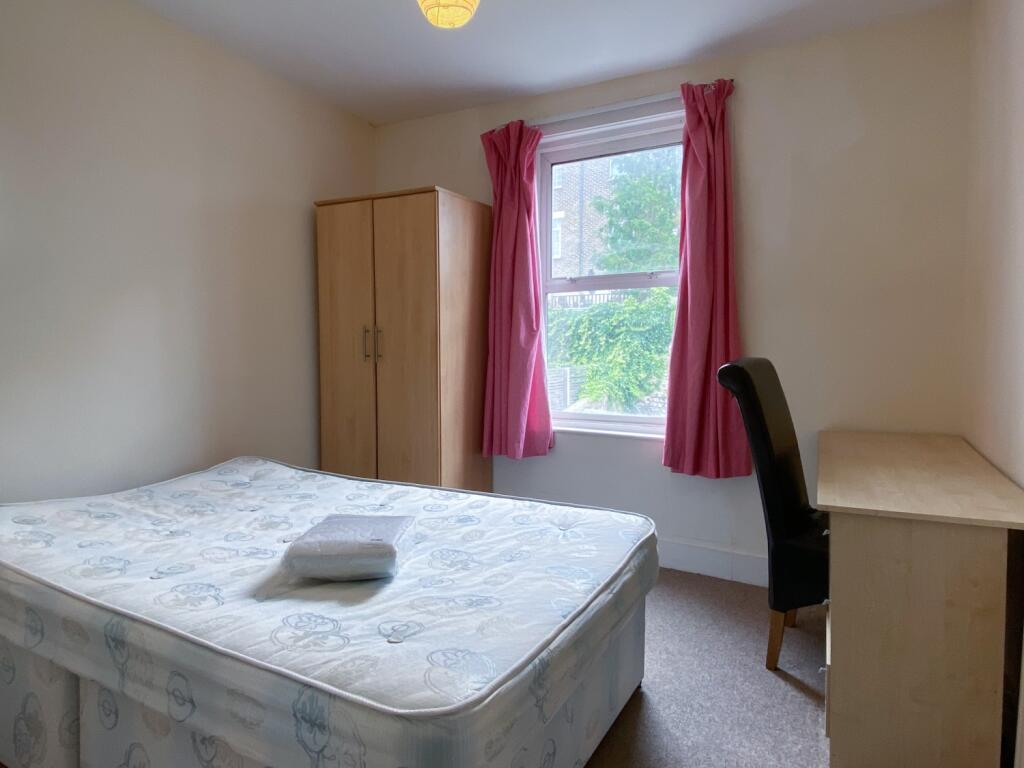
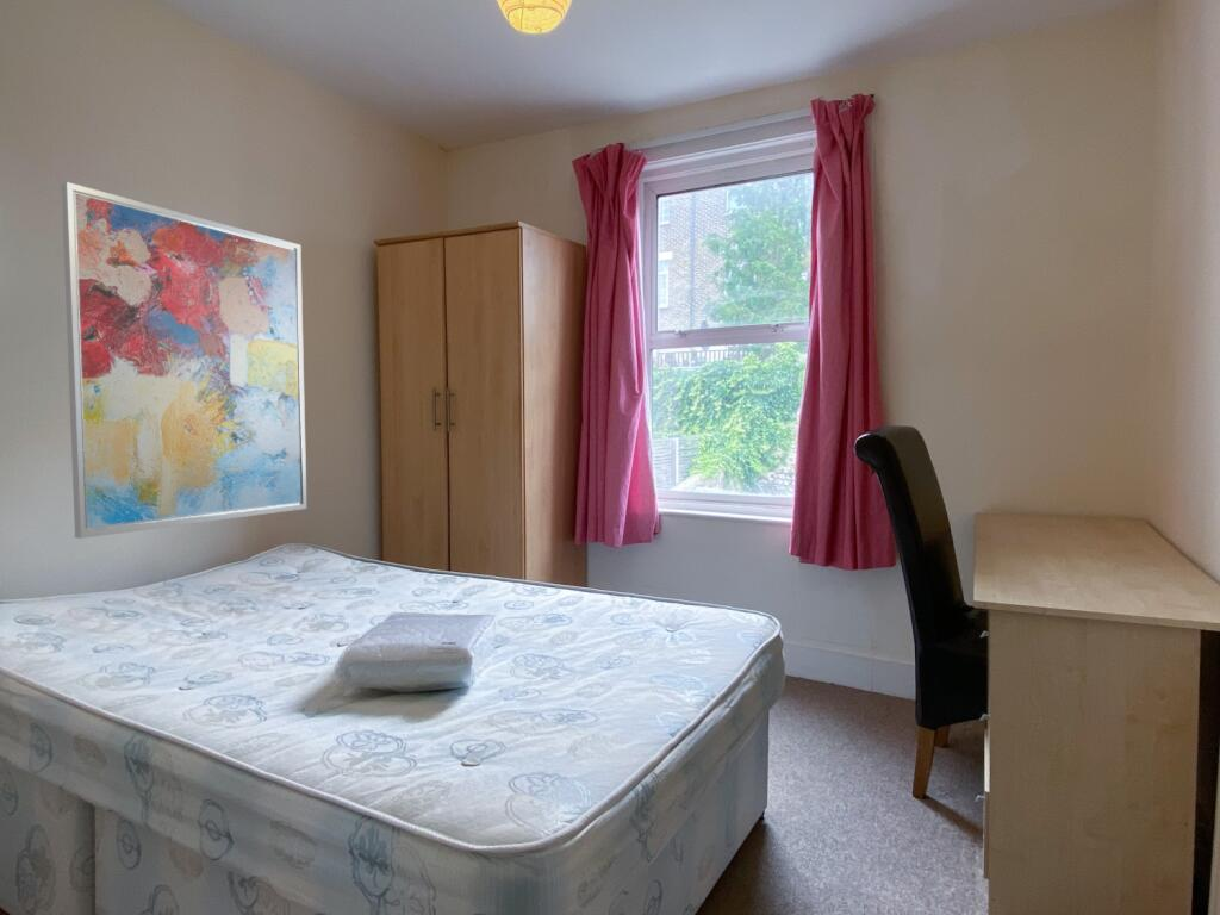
+ wall art (203, 371)
